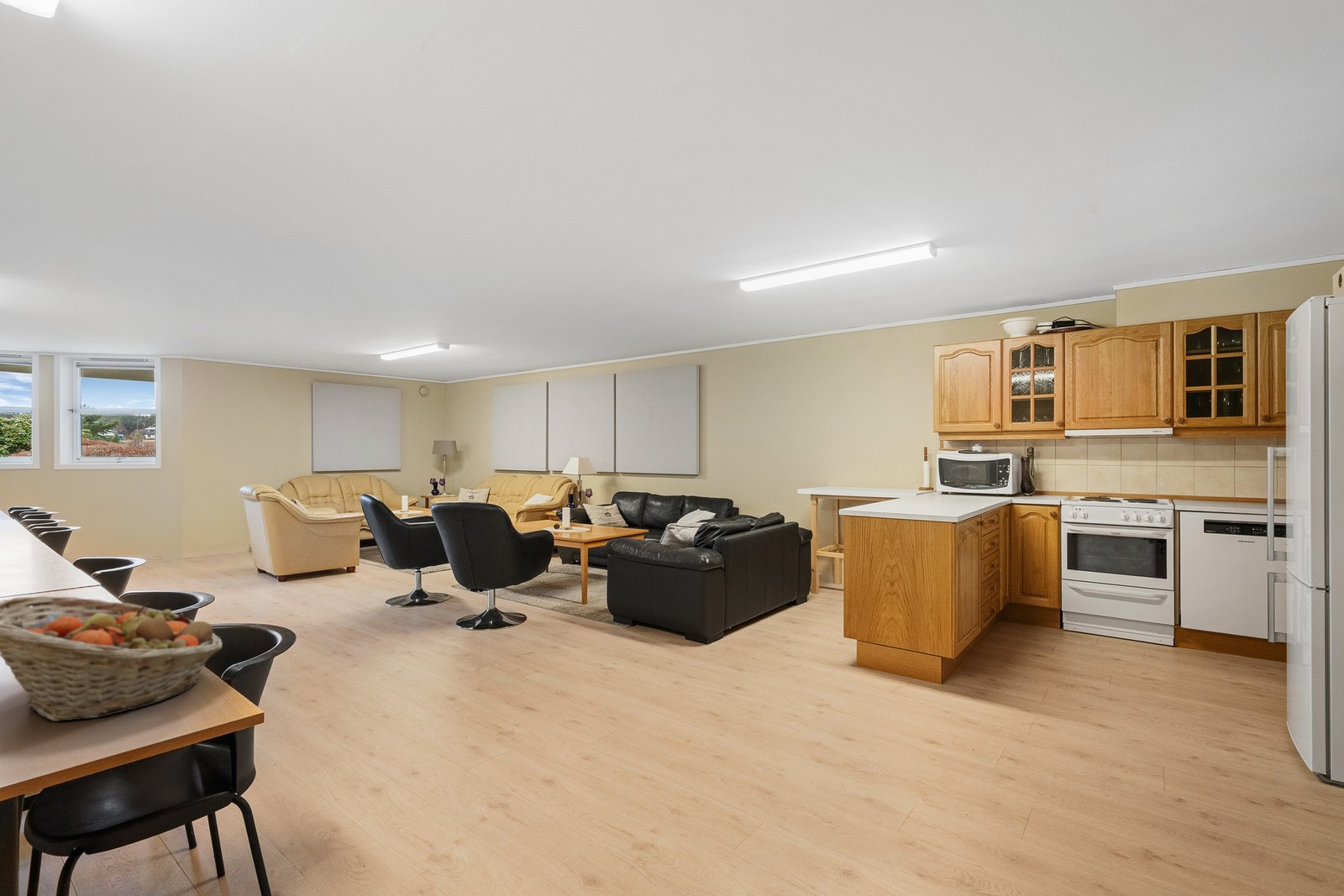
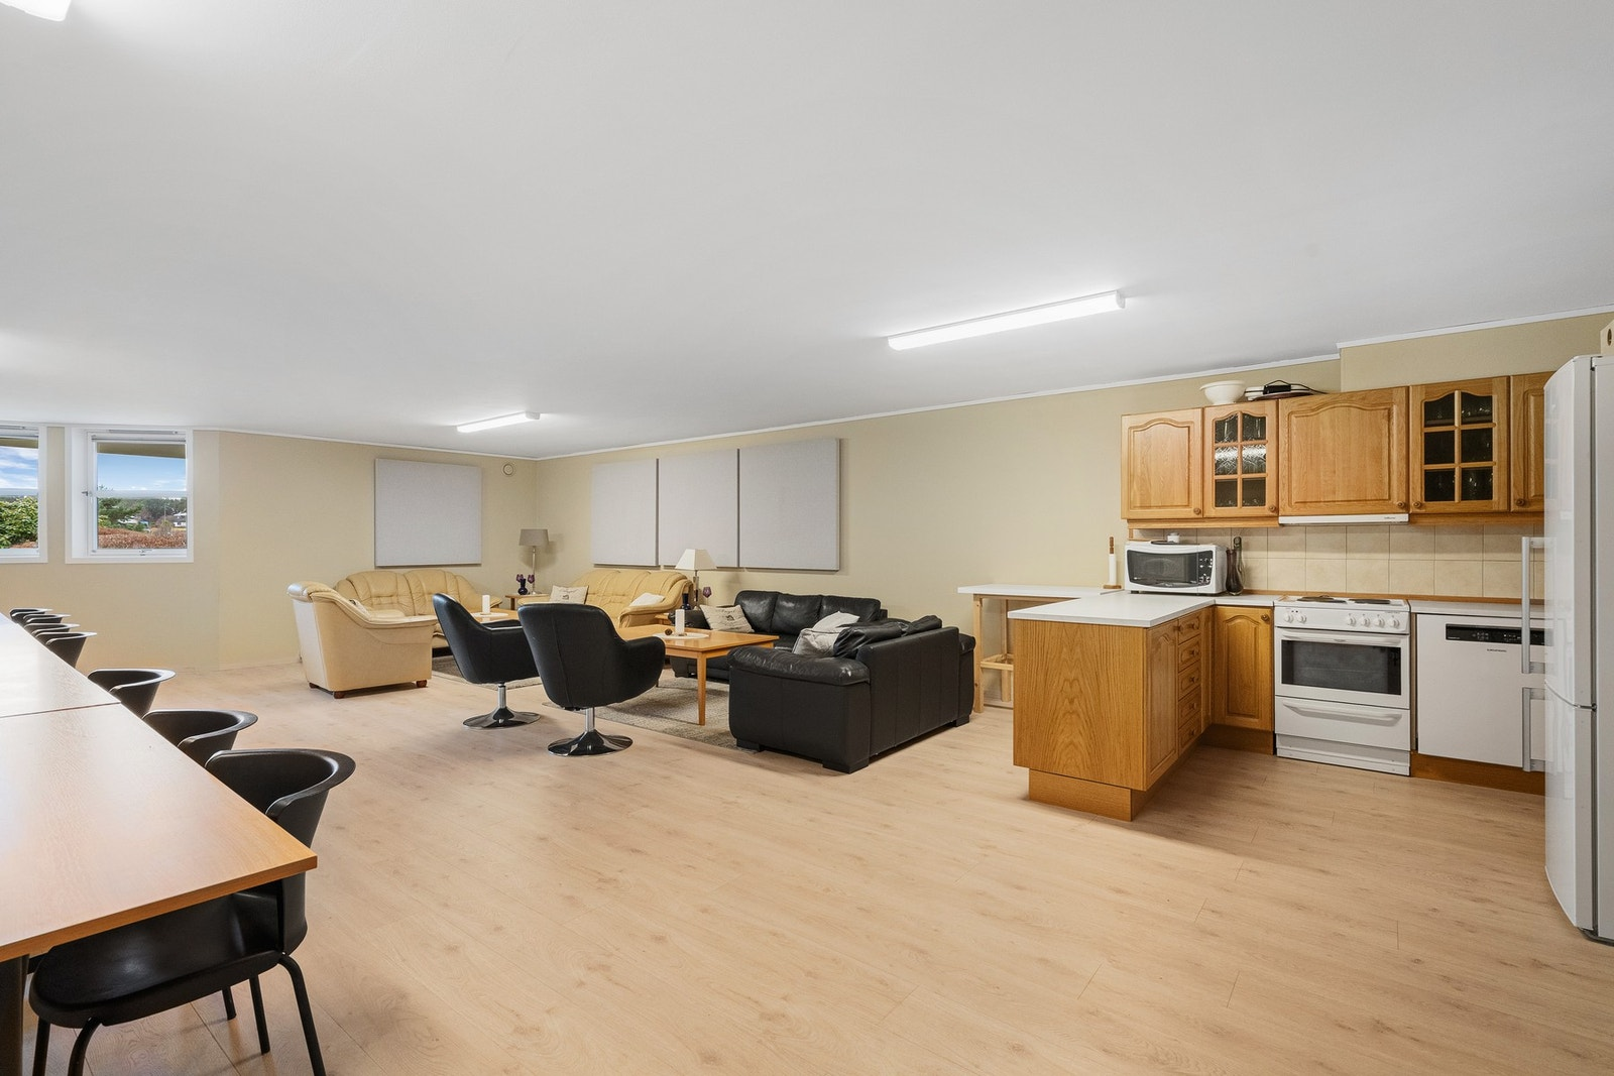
- fruit basket (108, 643)
